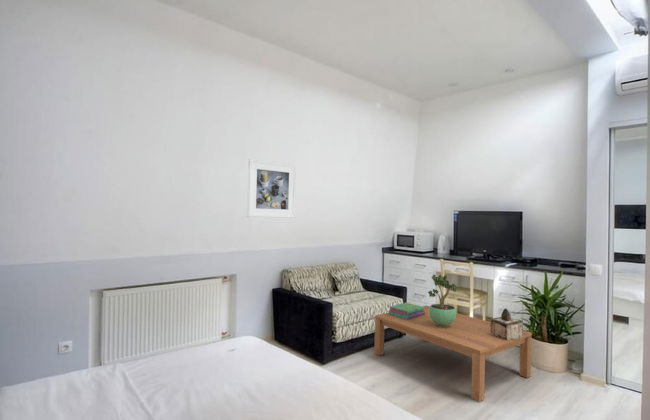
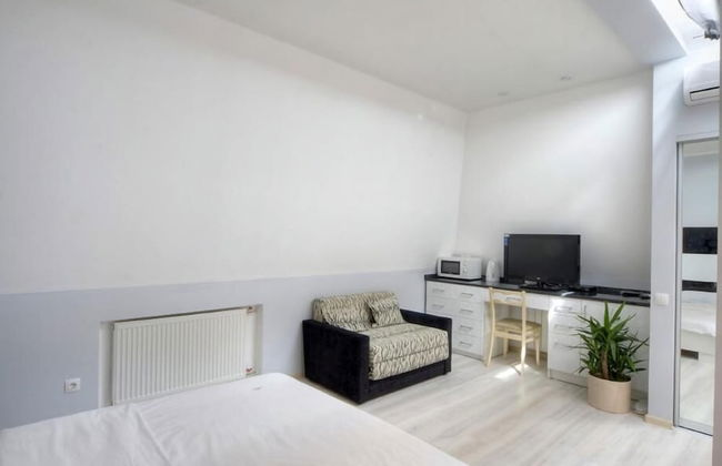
- coffee table (447, 343)
- decorative box (506, 322)
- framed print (272, 189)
- stack of books (406, 310)
- potted plant (443, 299)
